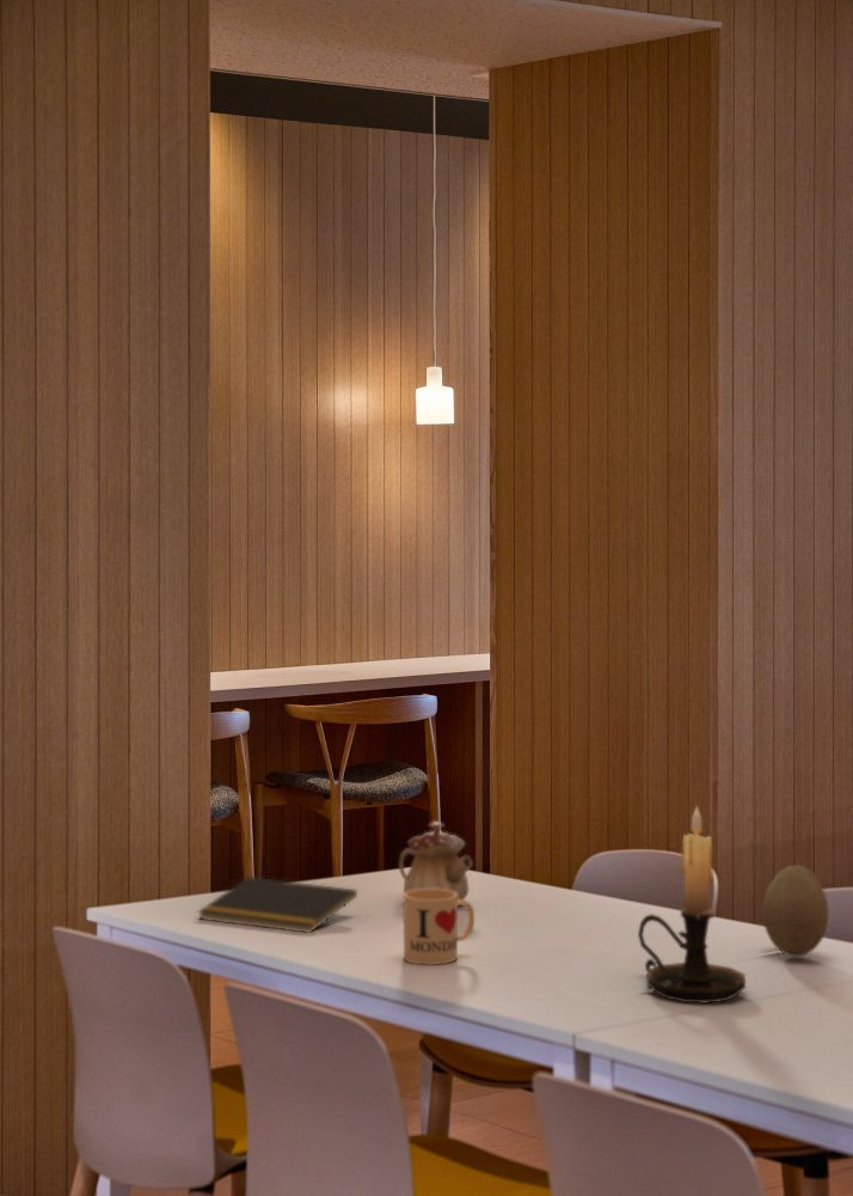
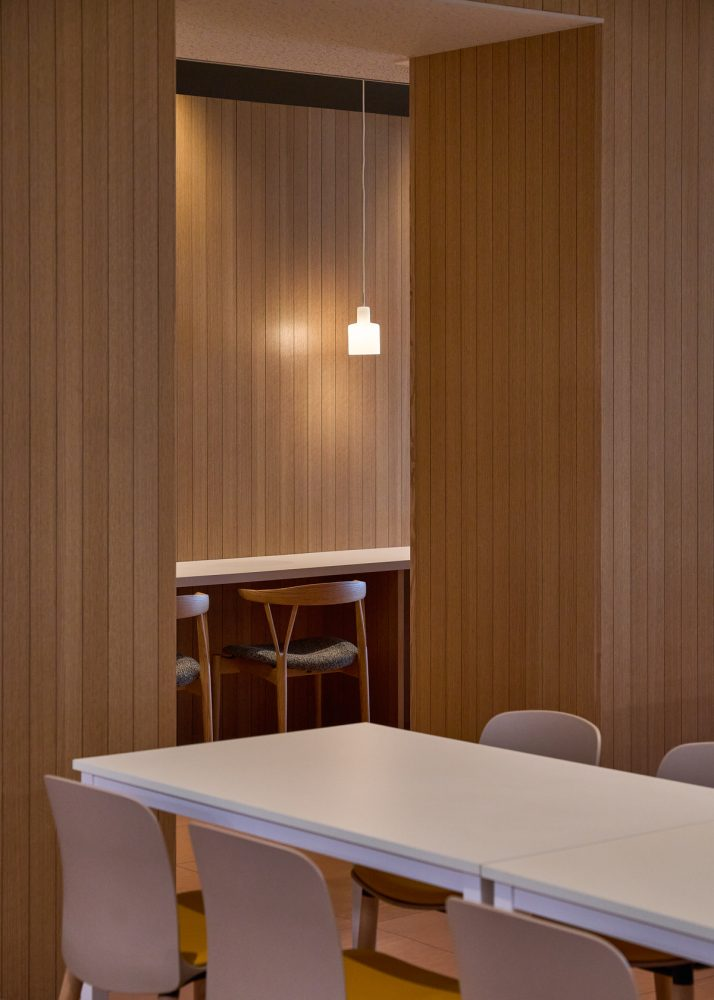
- mug (440, 925)
- candle holder (685, 896)
- notepad (277, 903)
- teapot (432, 861)
- decorative egg (794, 910)
